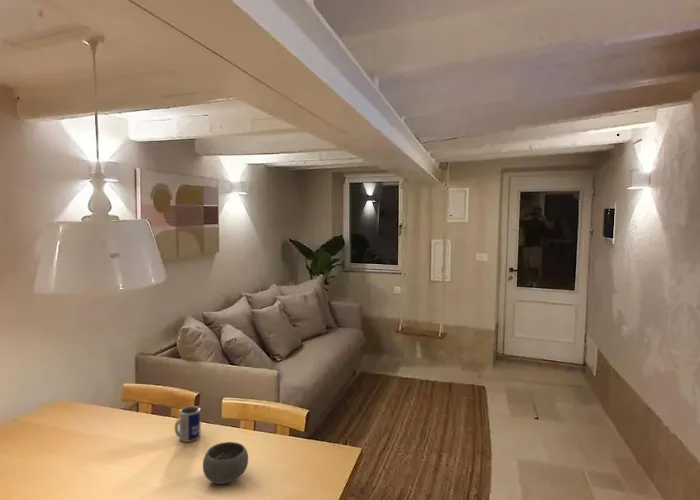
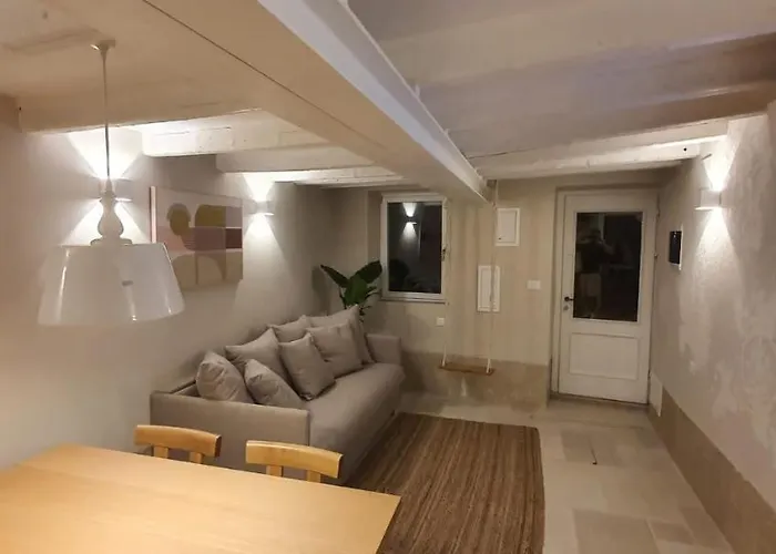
- bowl (225, 464)
- mug (186, 425)
